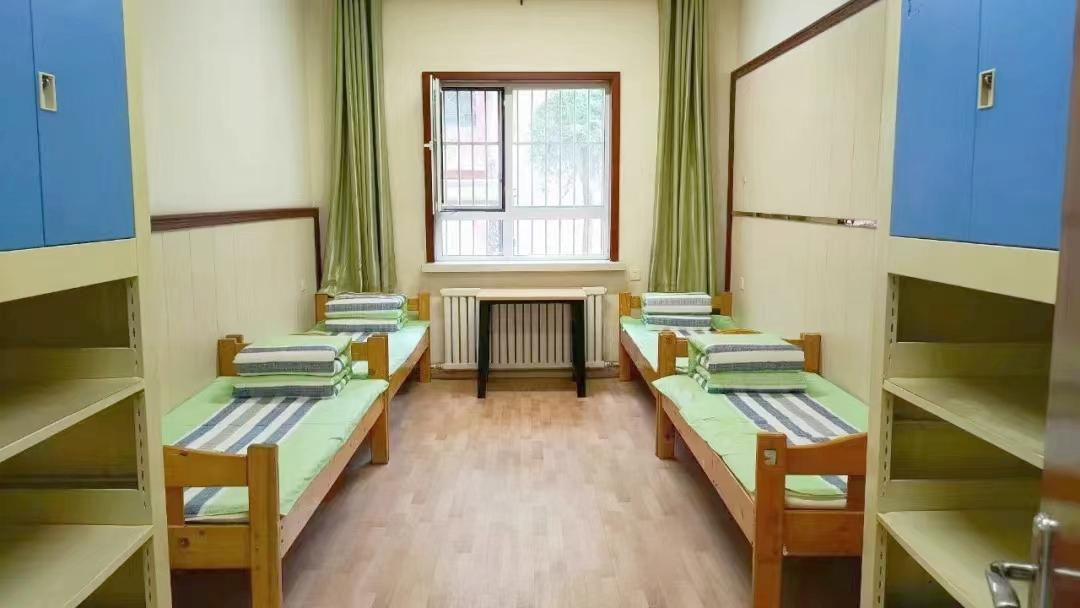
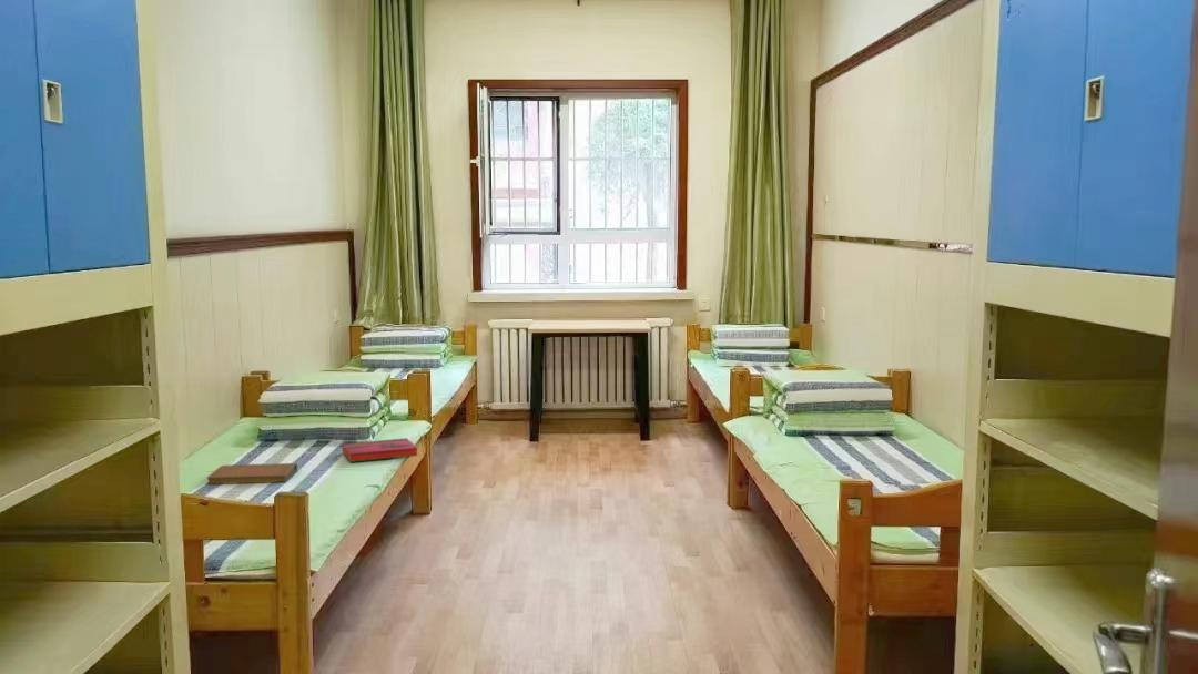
+ hardback book (379, 449)
+ notebook (253, 473)
